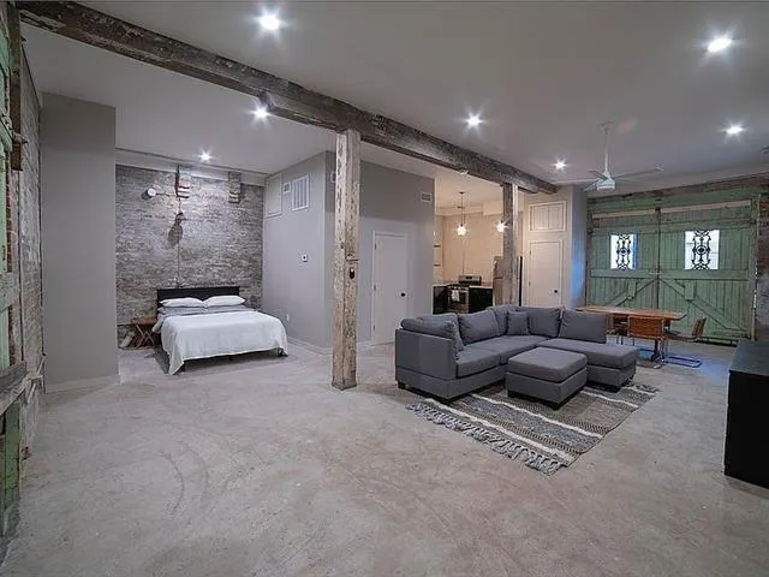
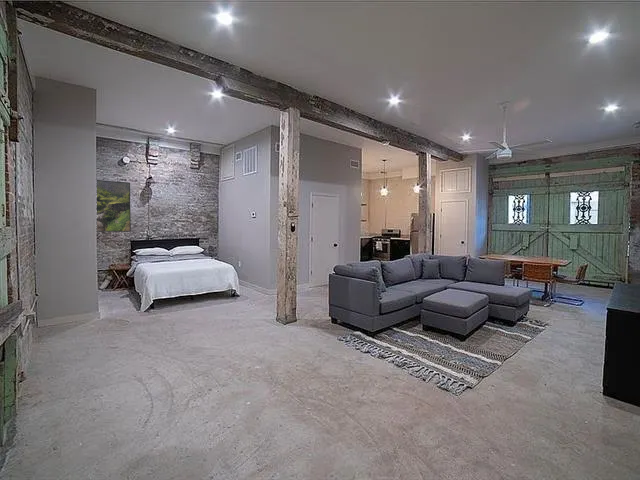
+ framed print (108, 206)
